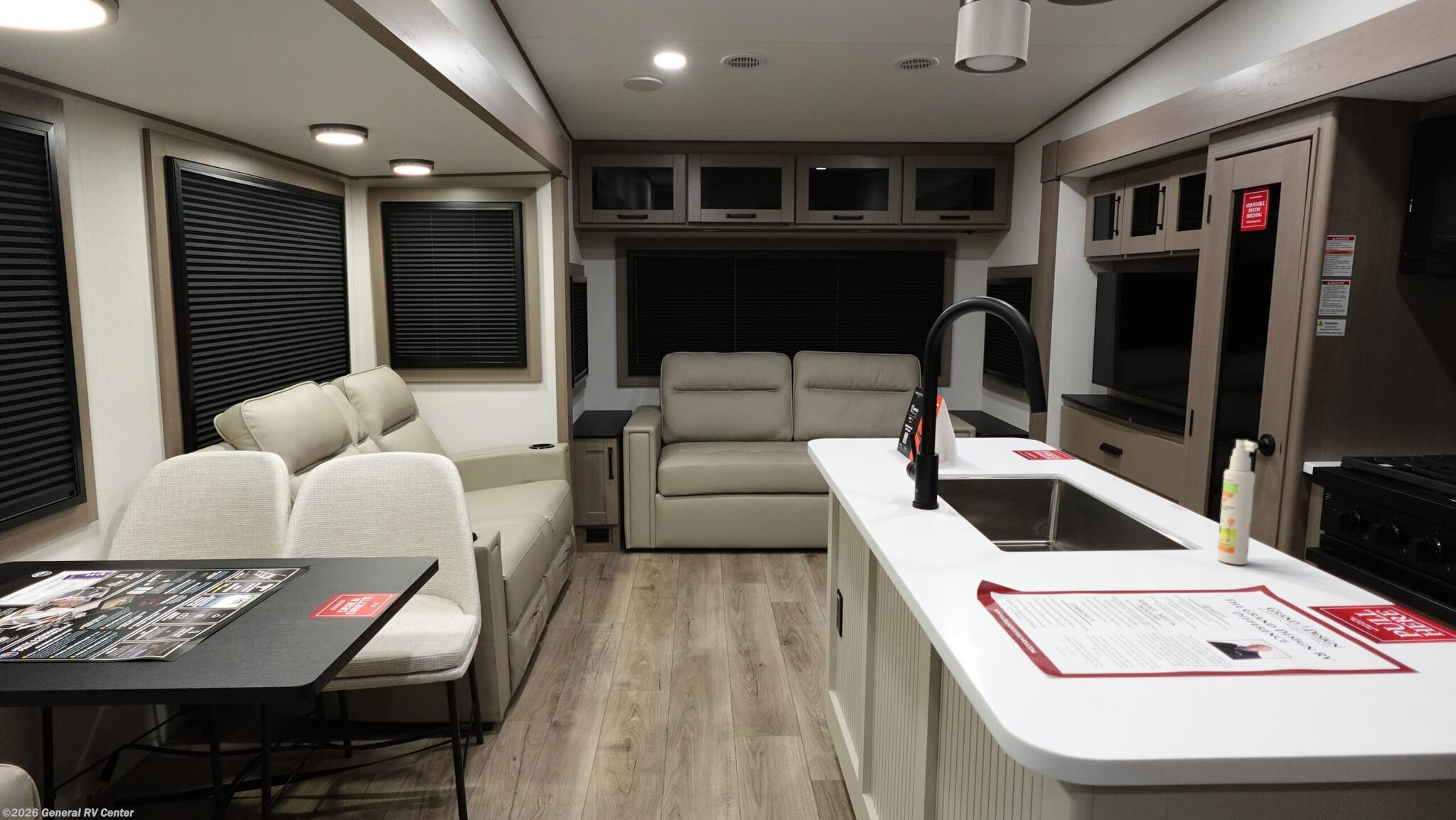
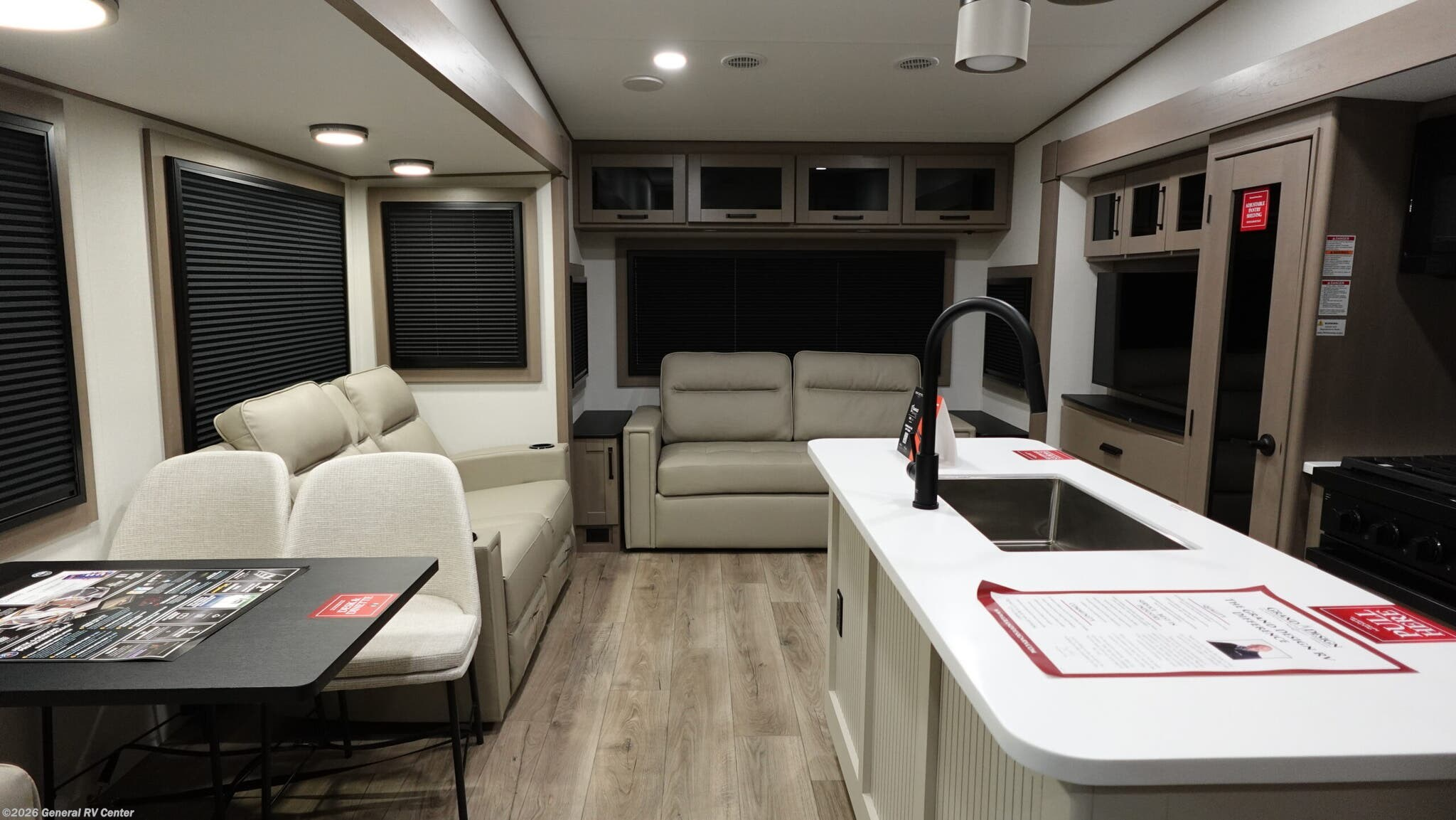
- spray bottle (1239, 501)
